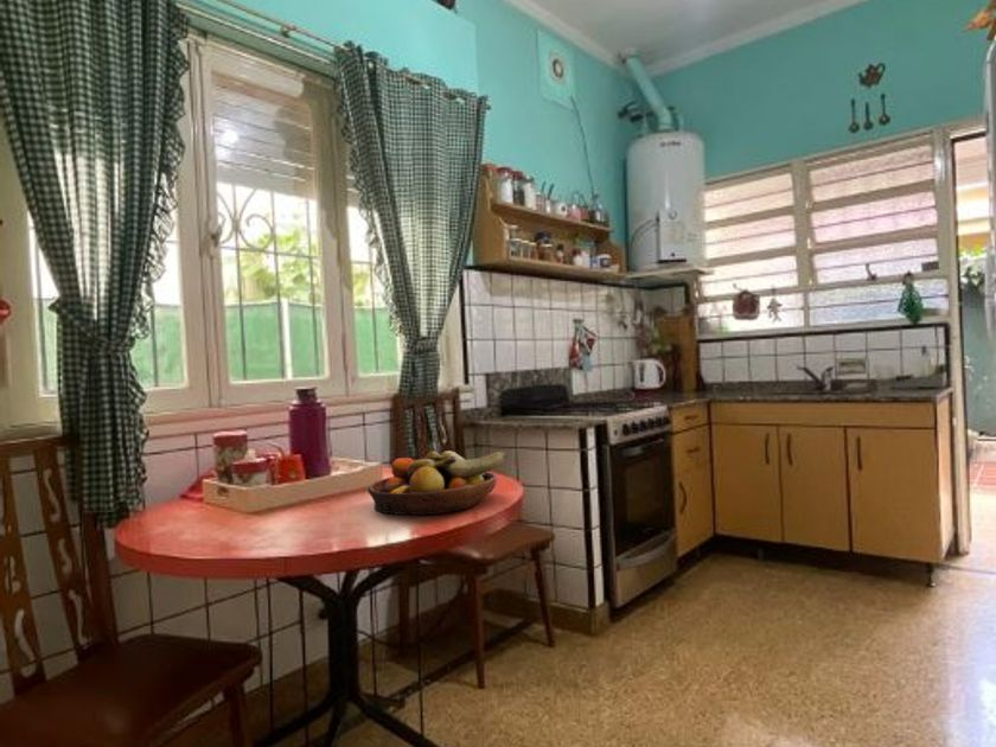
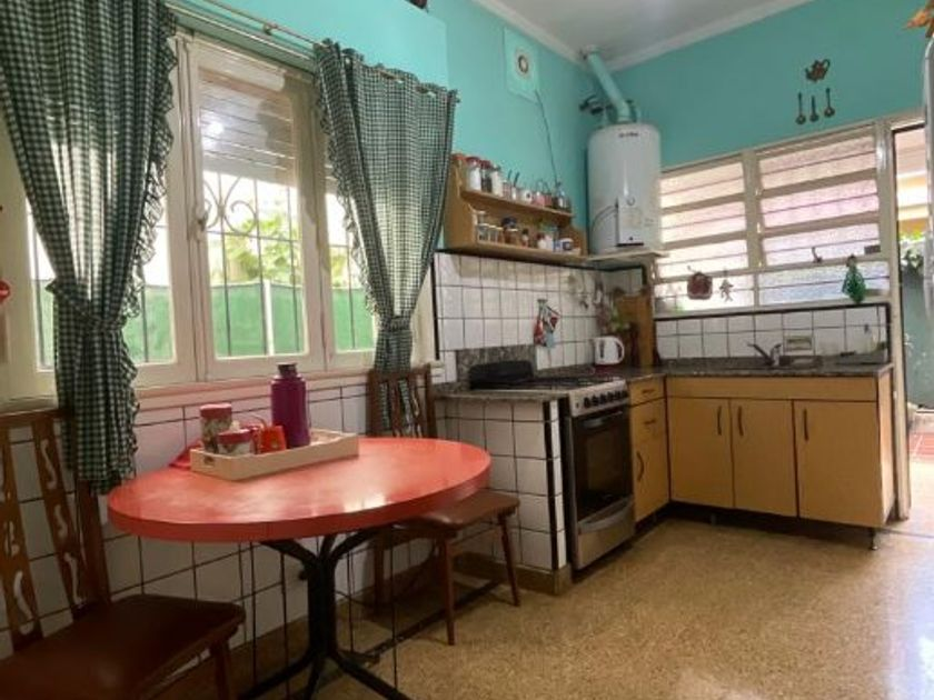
- fruit bowl (434, 474)
